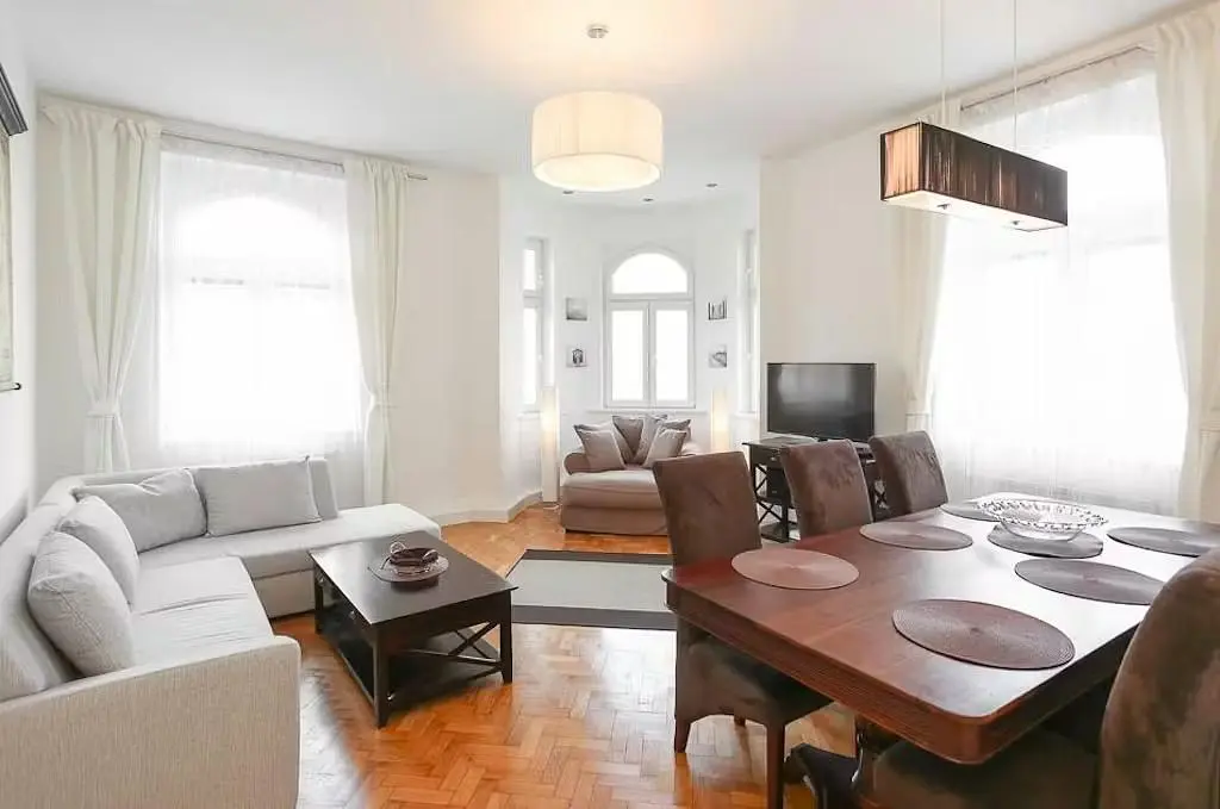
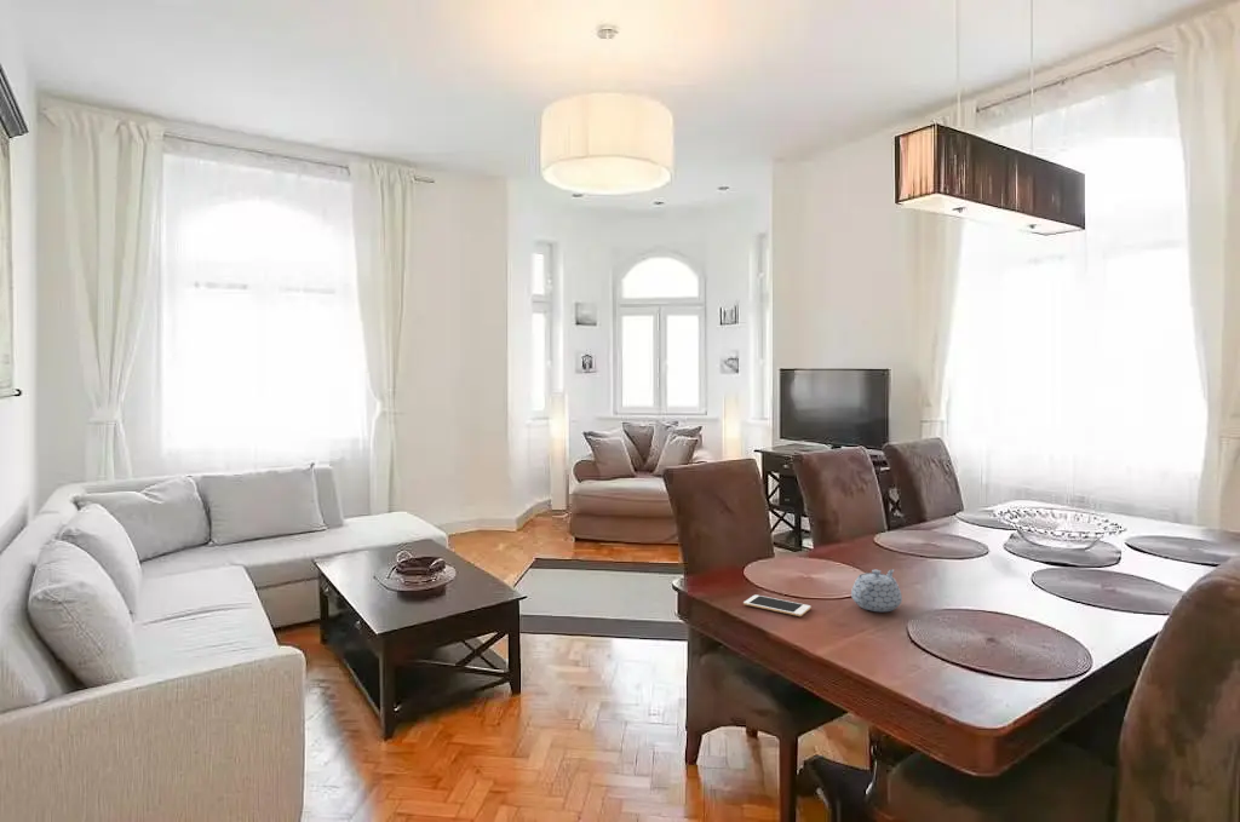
+ cell phone (776, 604)
+ teapot (877, 587)
